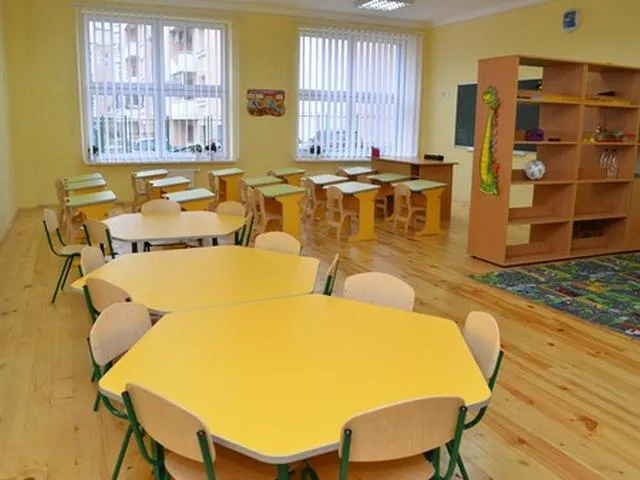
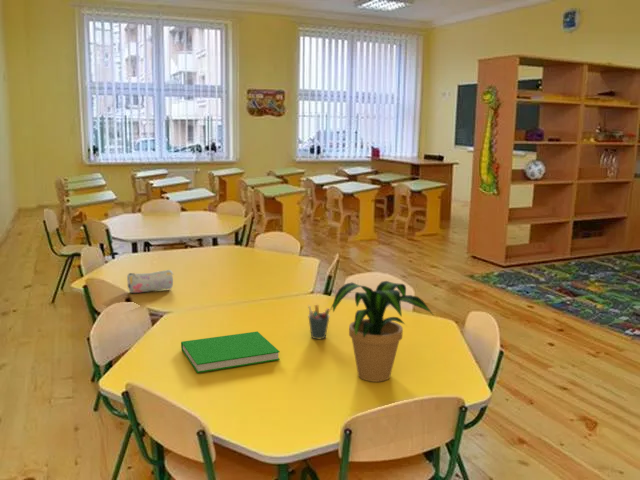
+ pencil case (150, 280)
+ book (229, 350)
+ pen holder (318, 320)
+ potted plant (375, 329)
